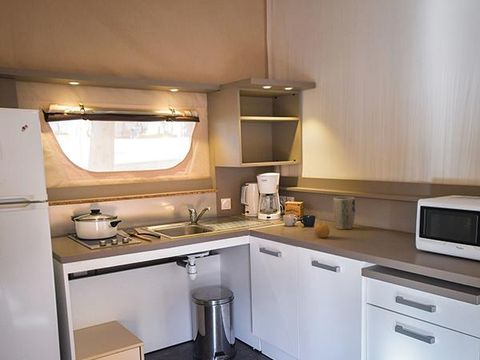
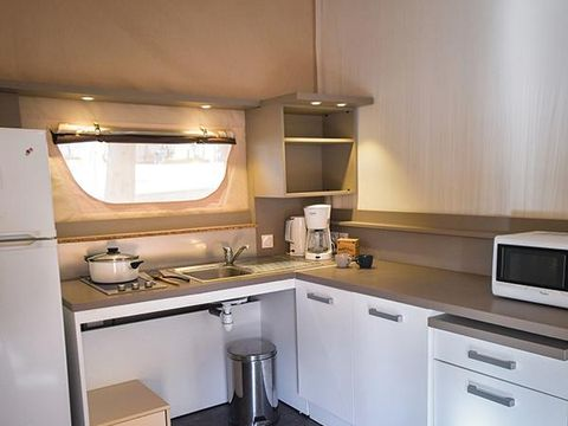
- plant pot (344, 213)
- fruit (321, 228)
